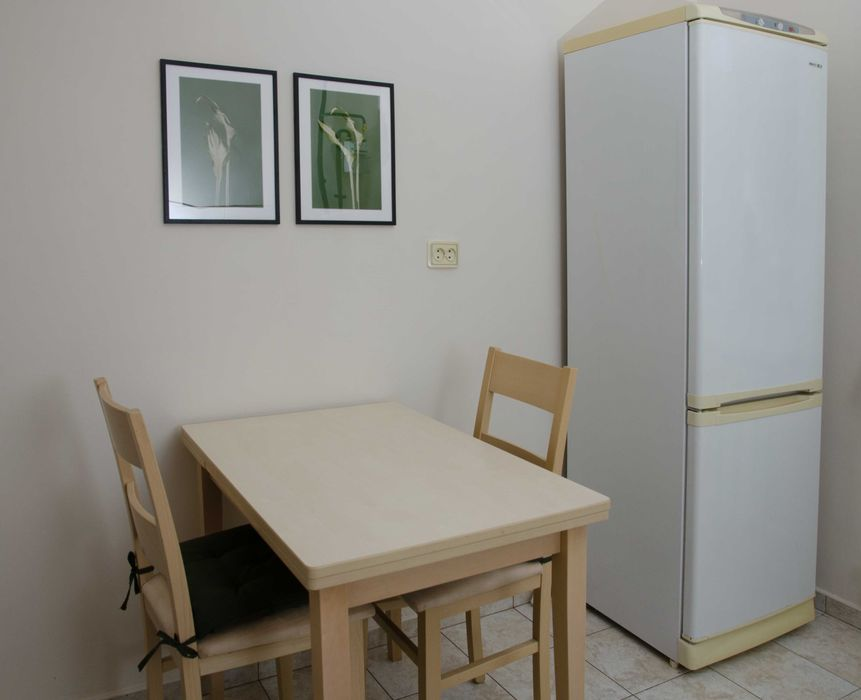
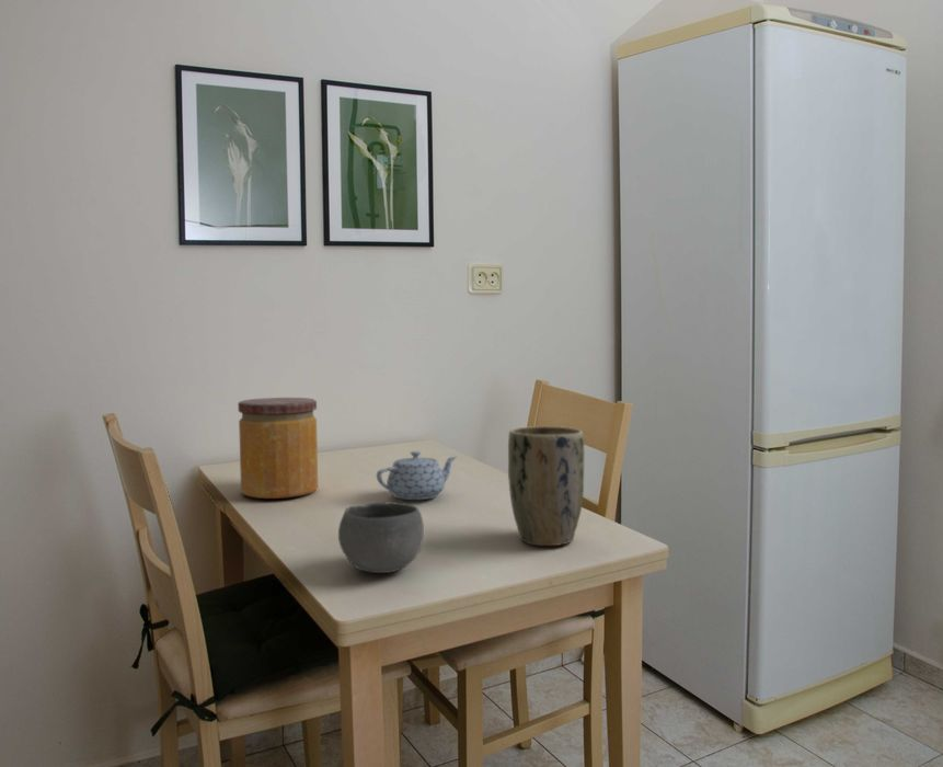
+ plant pot (545, 484)
+ bowl (381, 539)
+ teapot (418, 473)
+ jar (278, 446)
